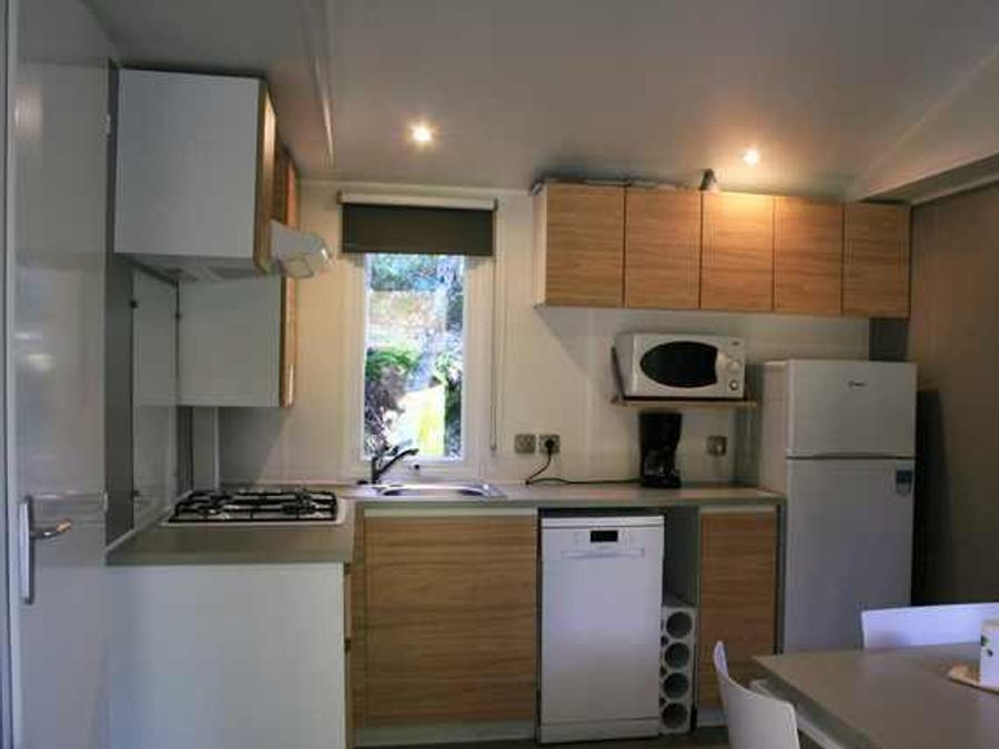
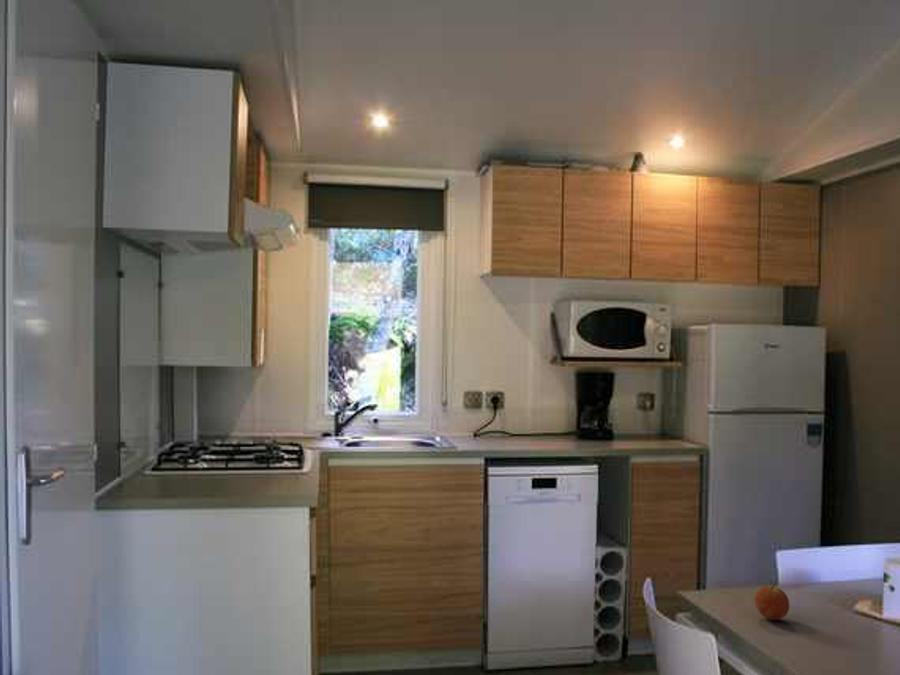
+ fruit (772, 600)
